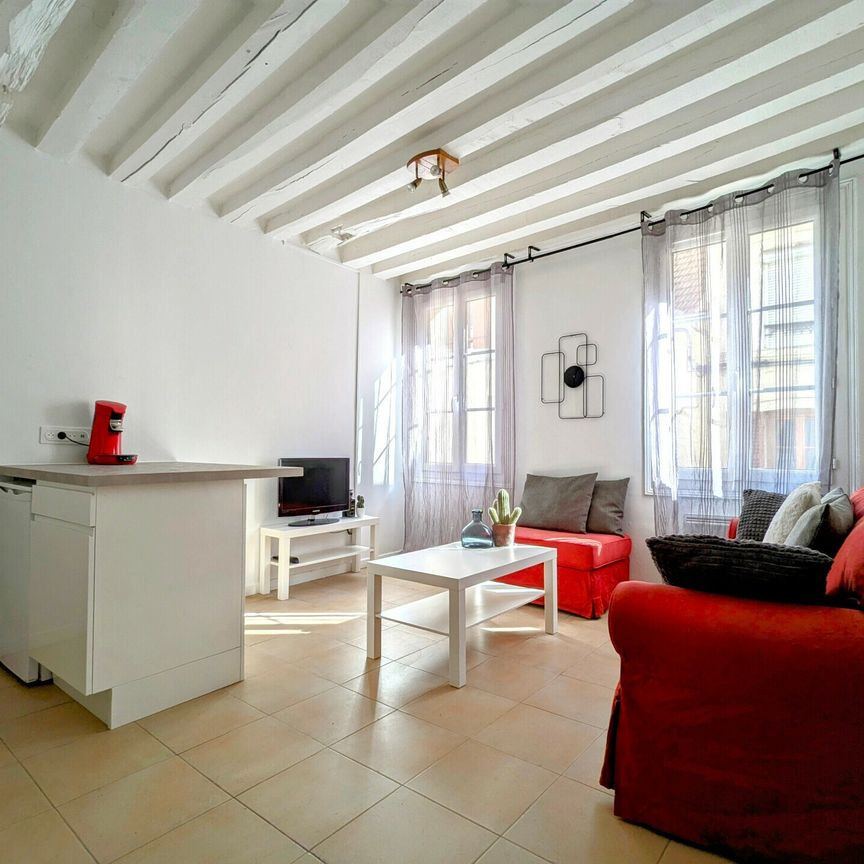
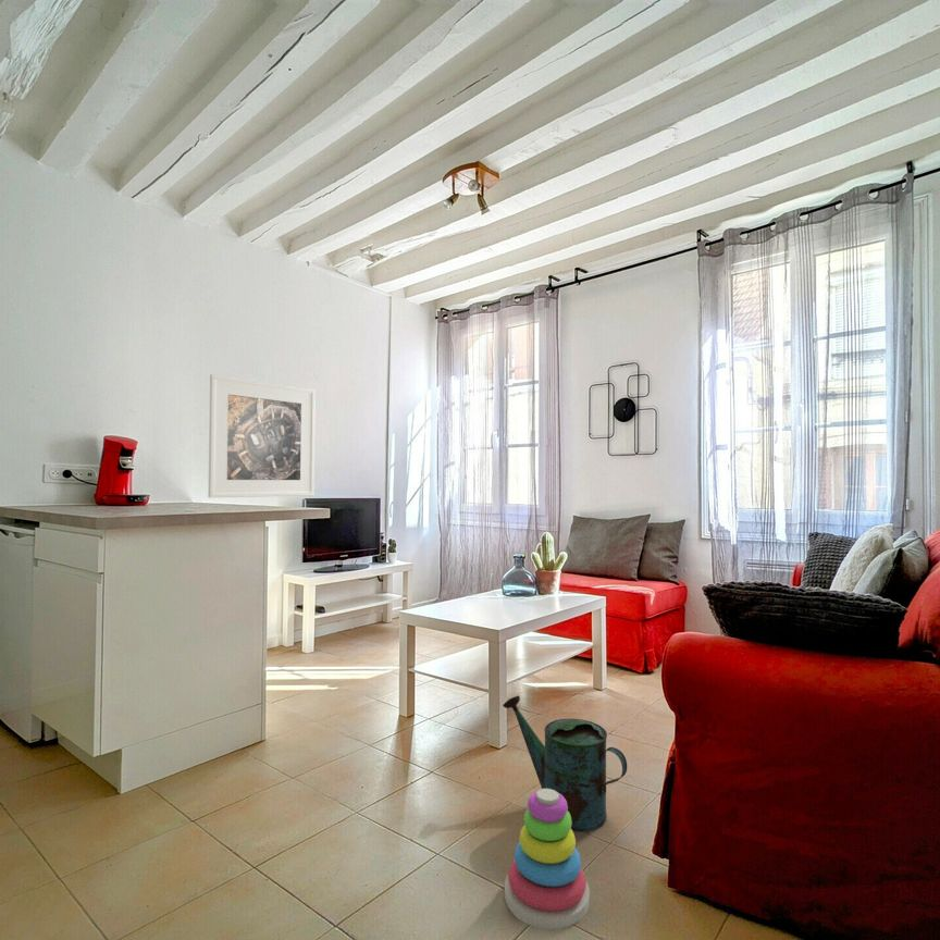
+ stacking toy (546, 845)
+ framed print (265, 440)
+ watering can (559, 758)
